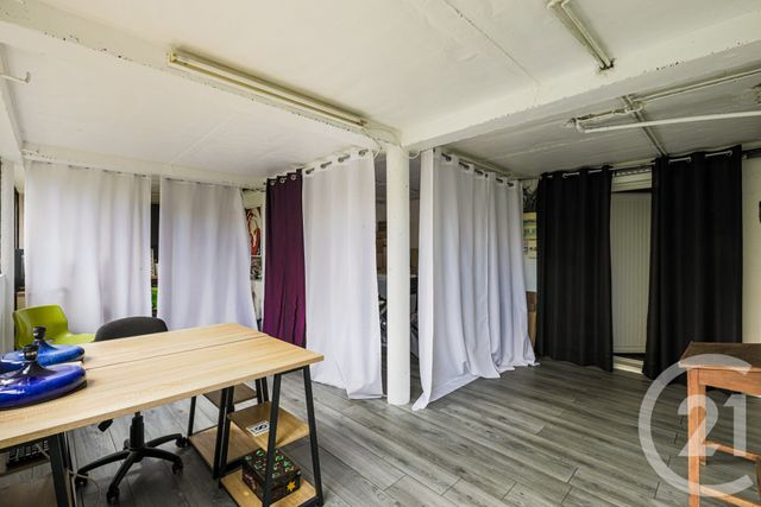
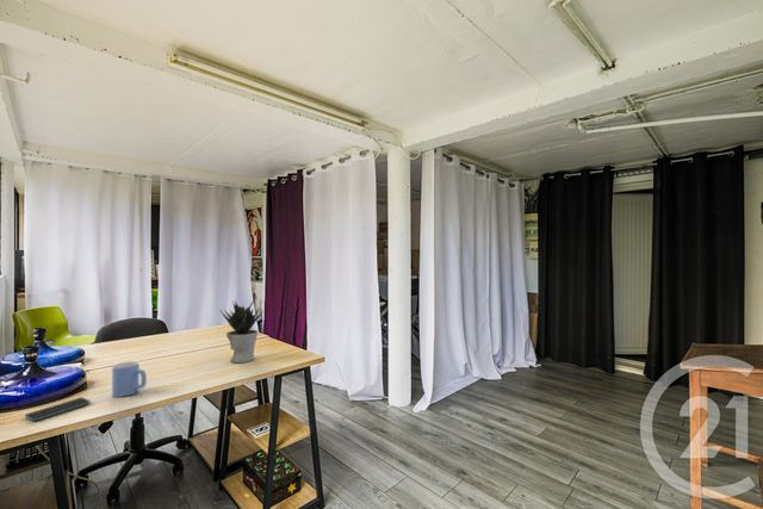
+ smartphone (58, 408)
+ mug (129, 379)
+ potted plant (240, 329)
